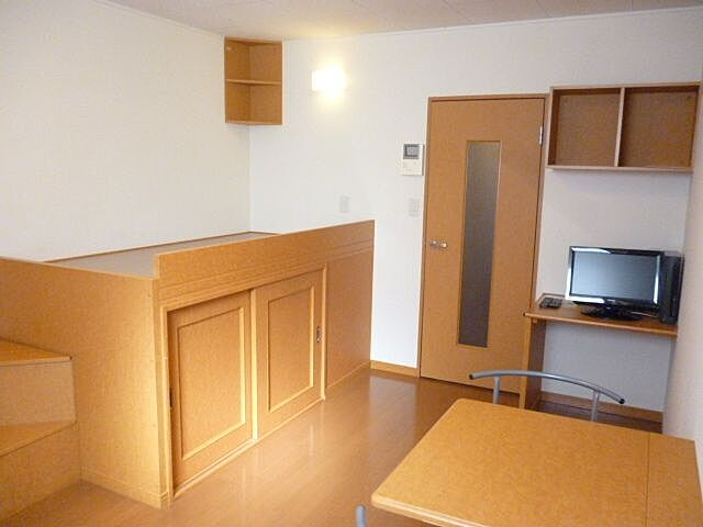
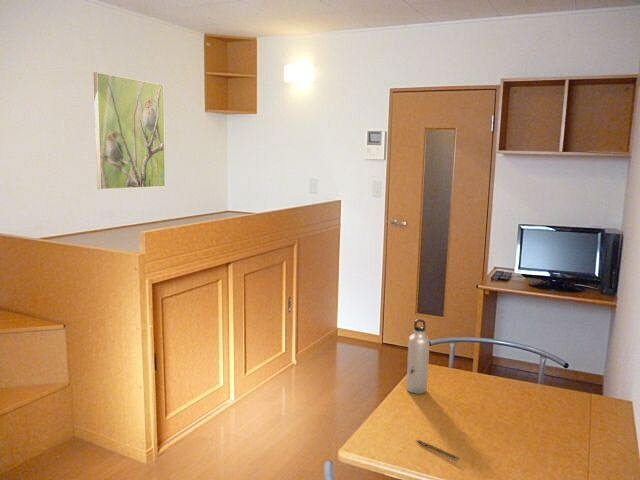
+ water bottle (418, 355)
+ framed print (132, 134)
+ pen (436, 449)
